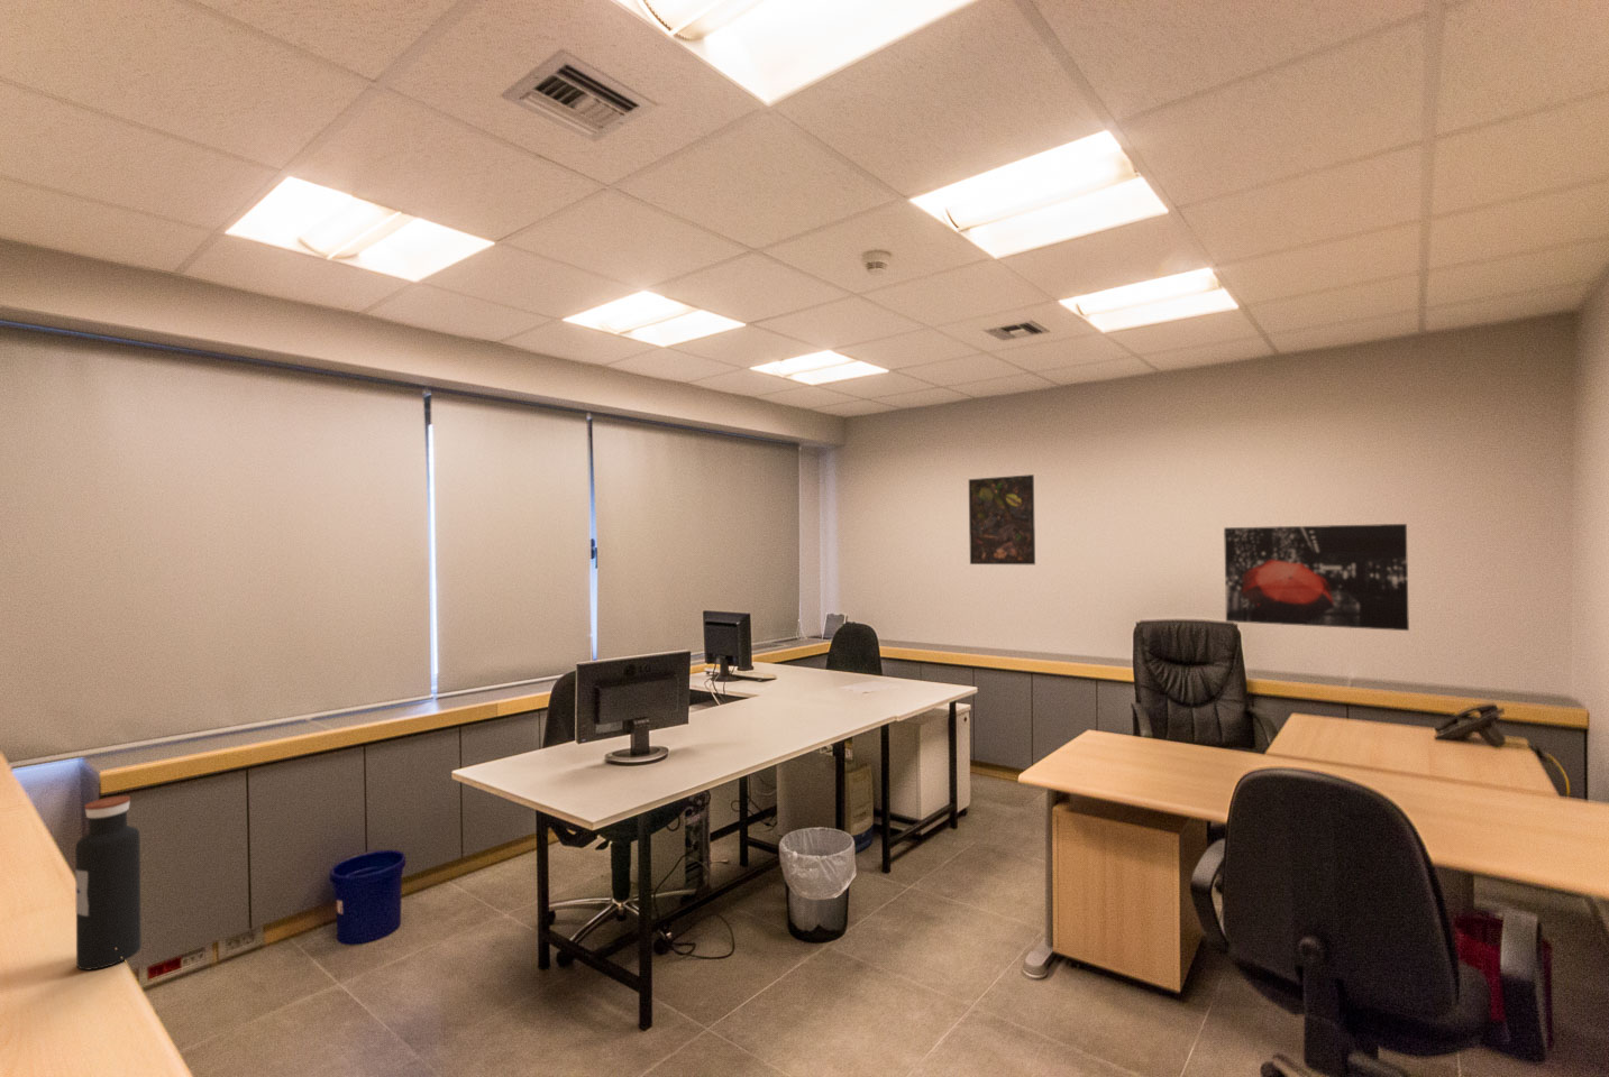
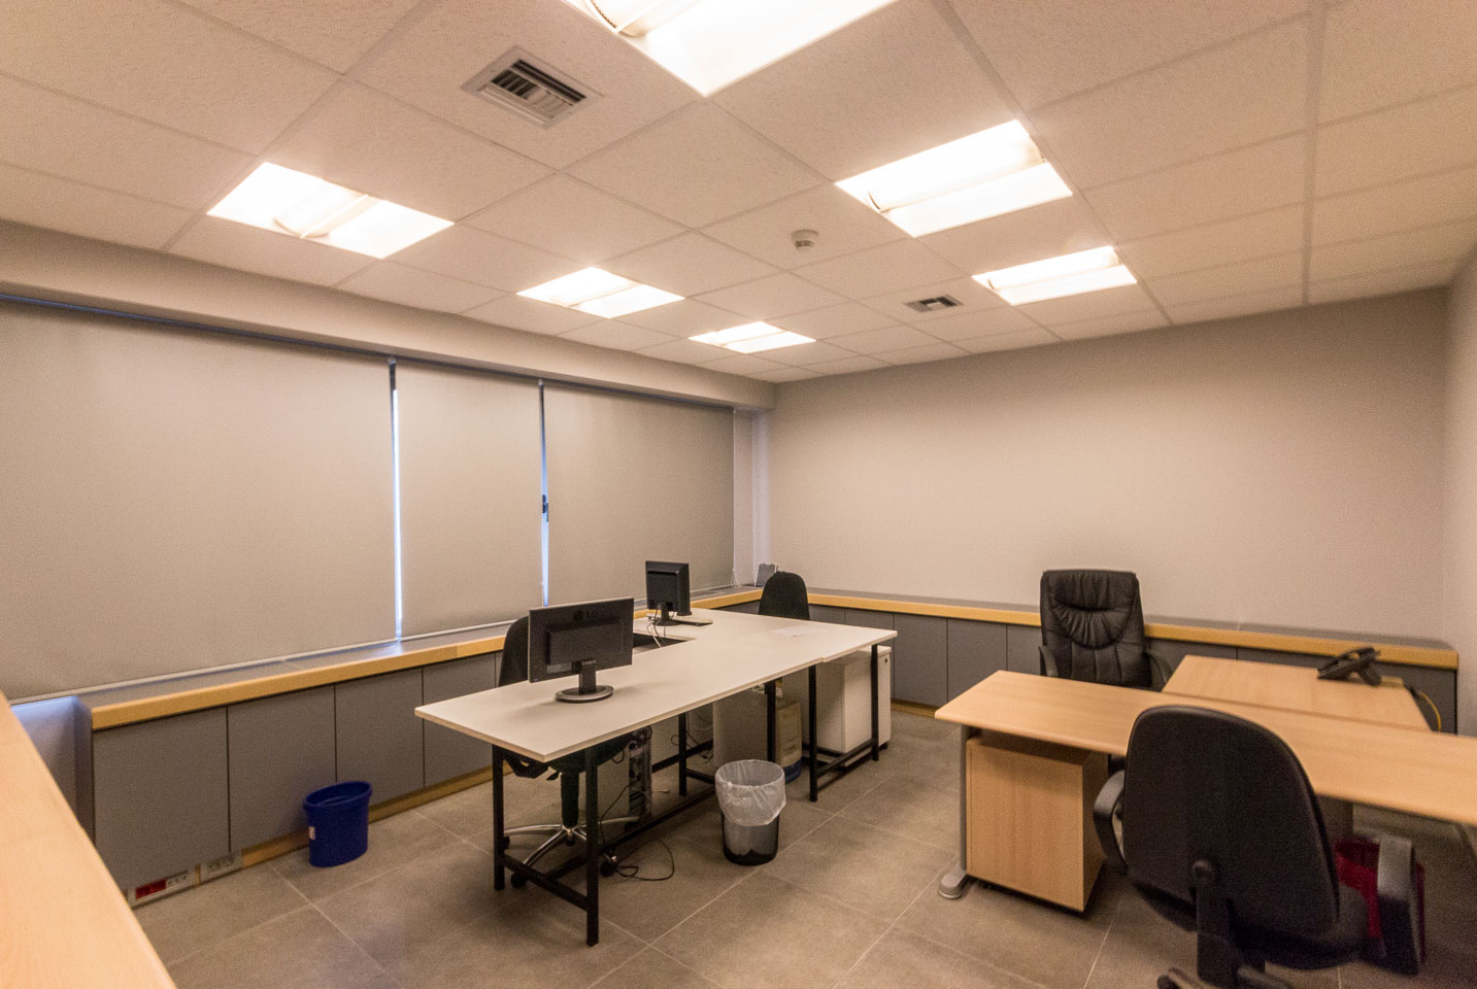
- wall art (1311, 576)
- water bottle (108, 879)
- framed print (1001, 520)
